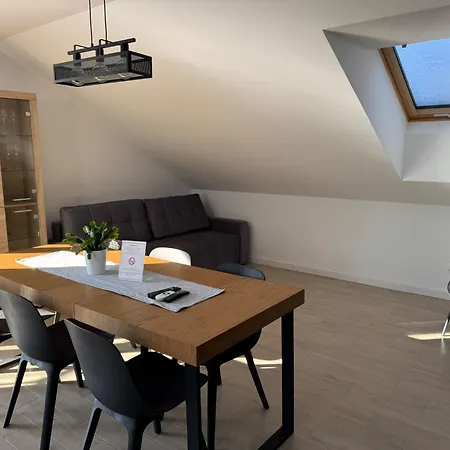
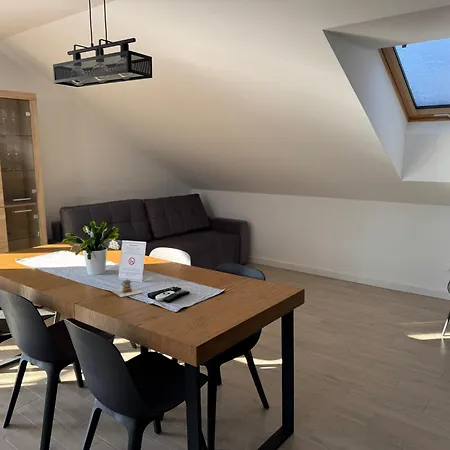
+ teapot (127, 285)
